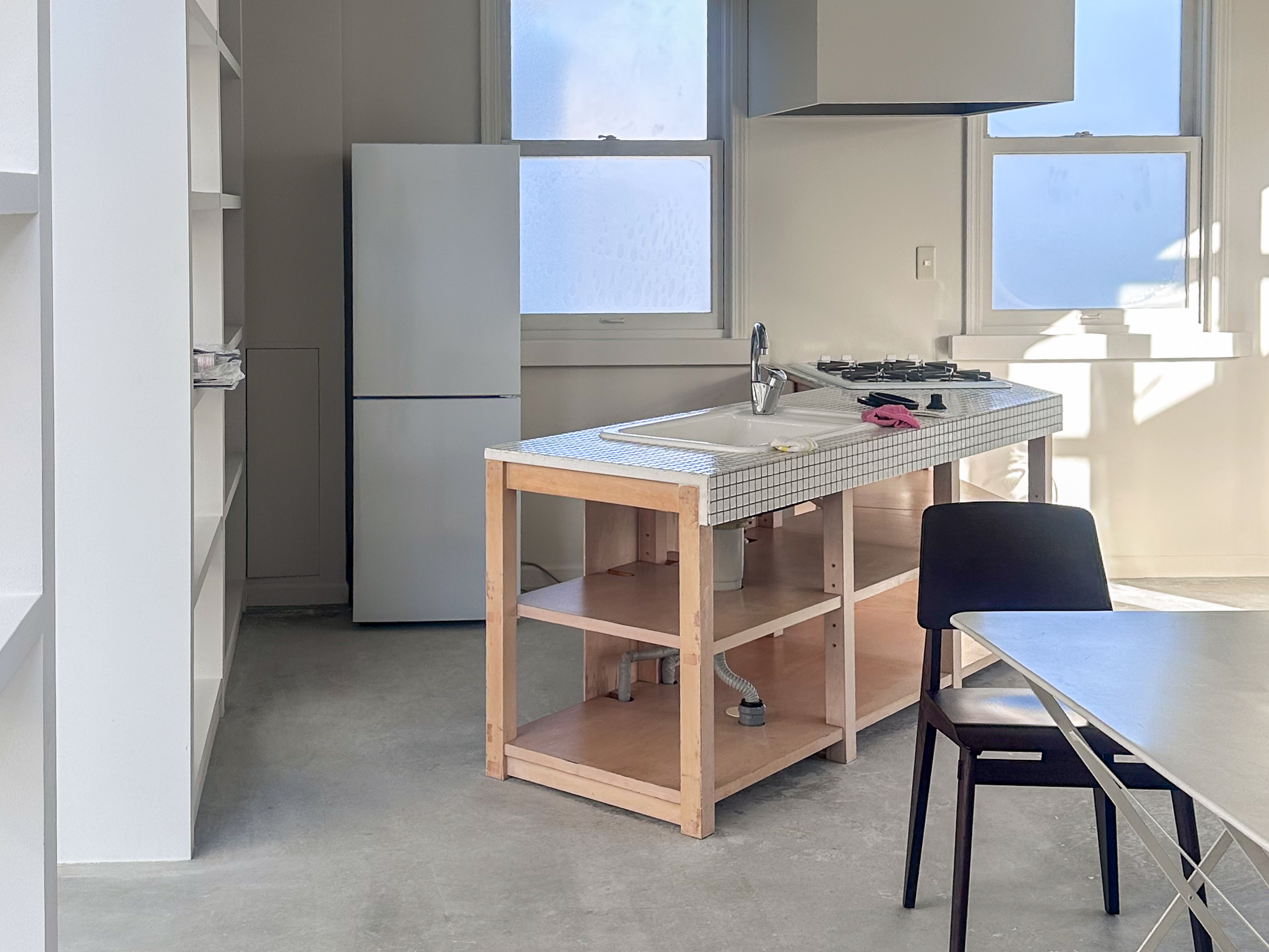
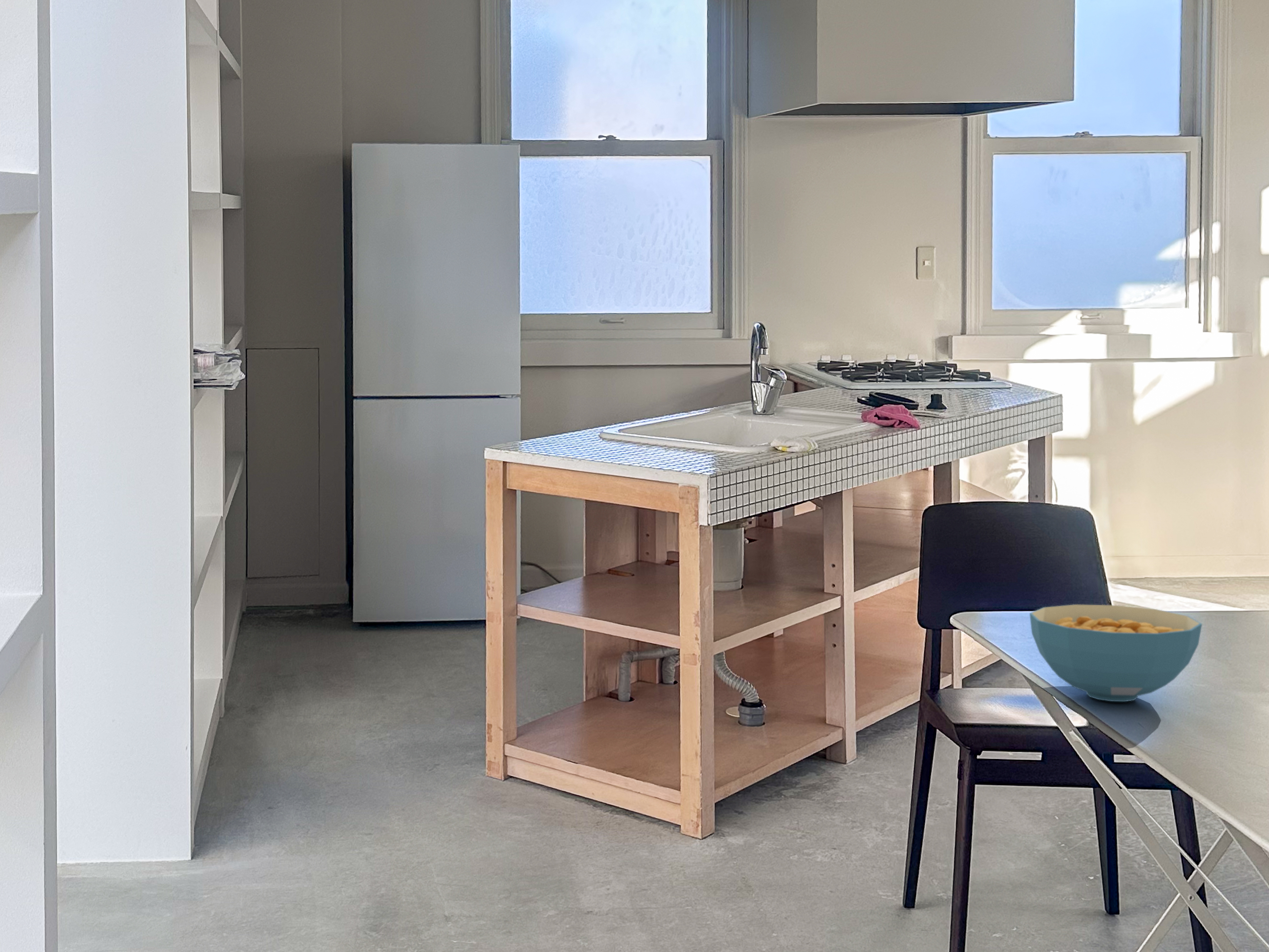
+ cereal bowl (1112, 657)
